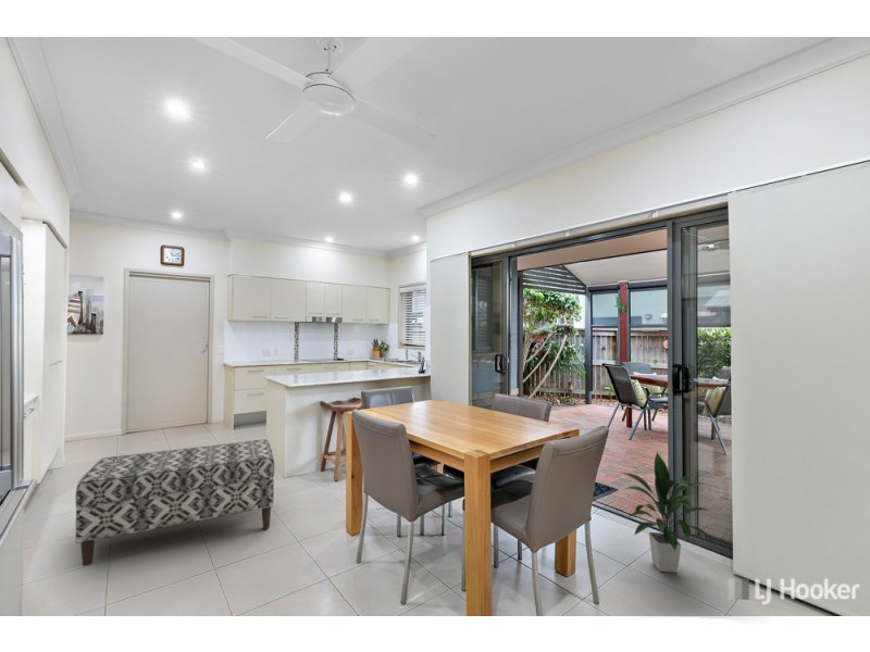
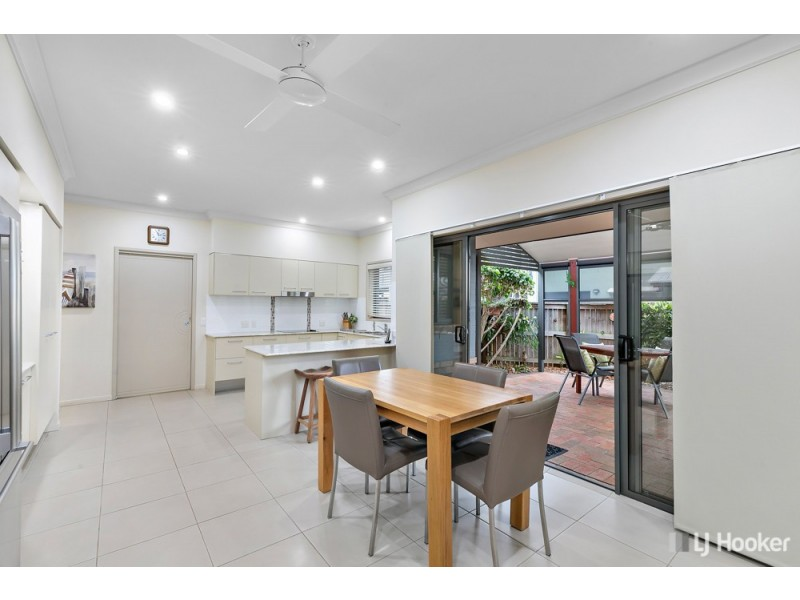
- indoor plant (669, 514)
- bench (187, 493)
